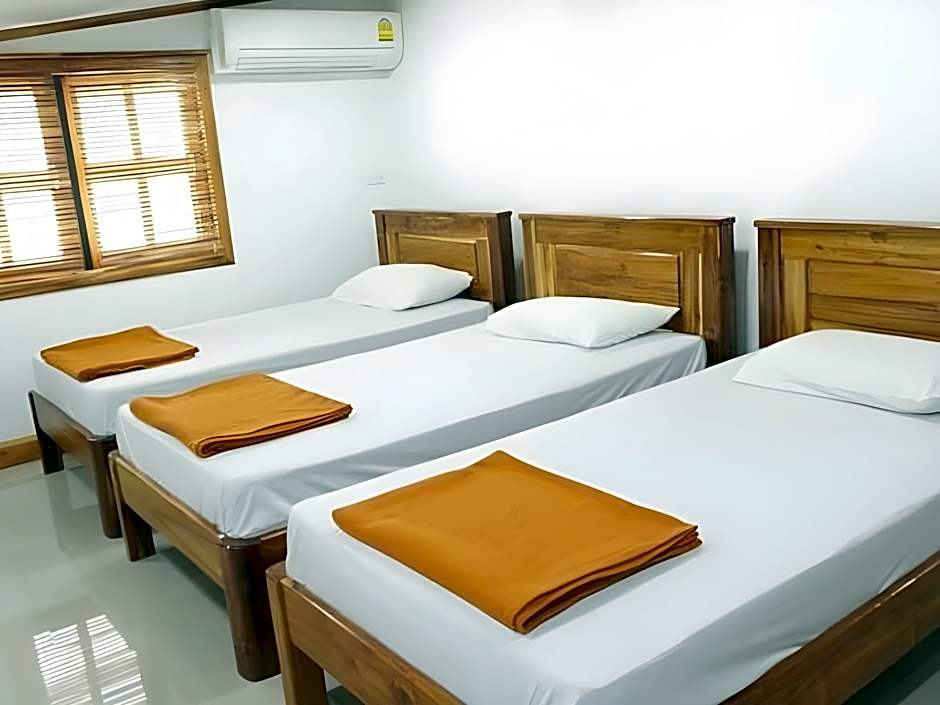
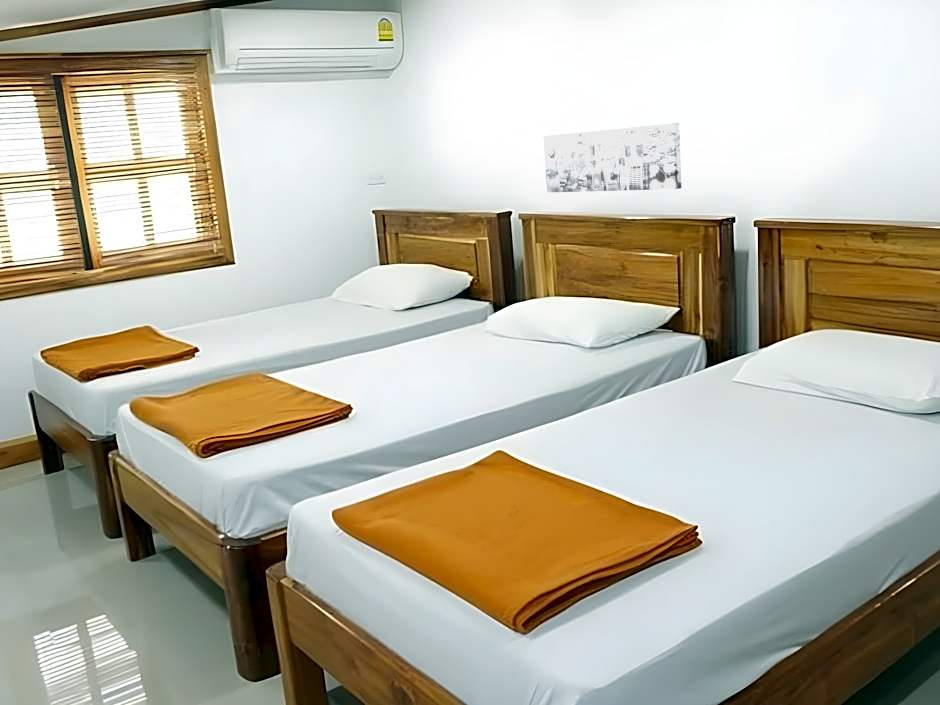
+ wall art (607, 160)
